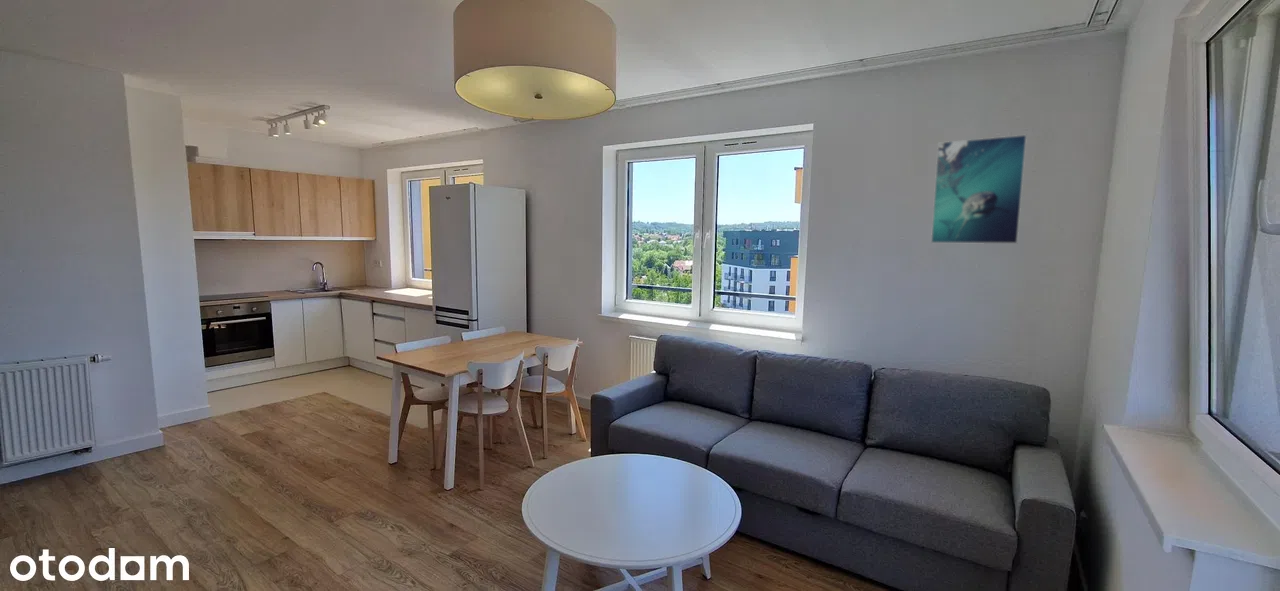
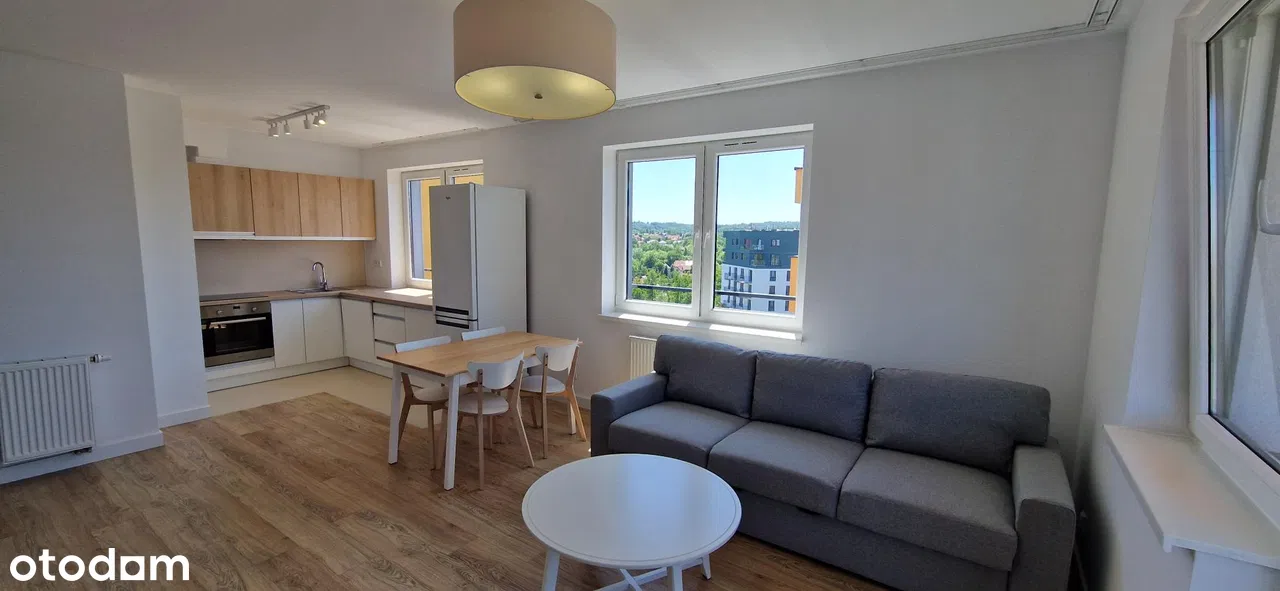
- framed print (976, 191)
